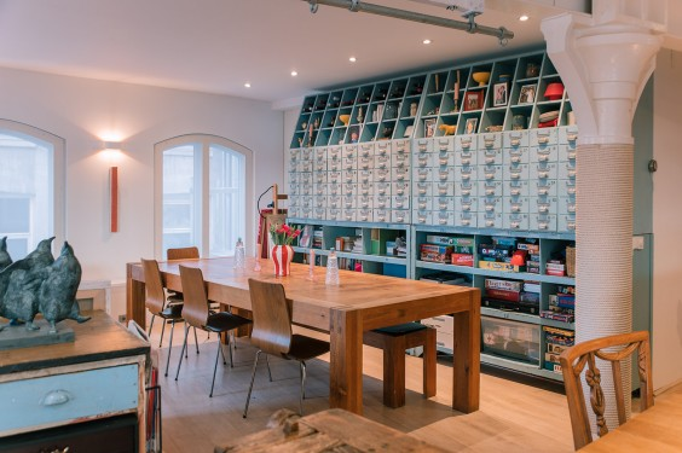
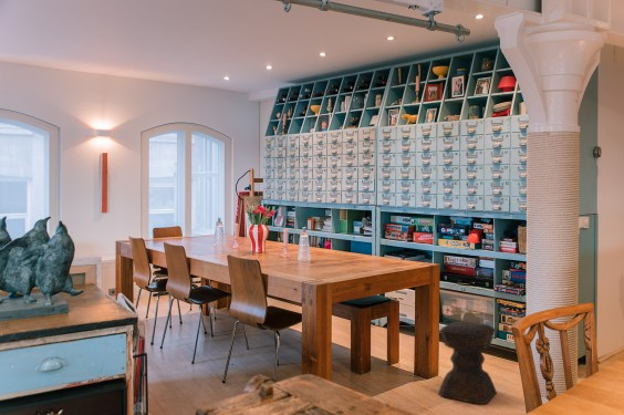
+ stool (467, 360)
